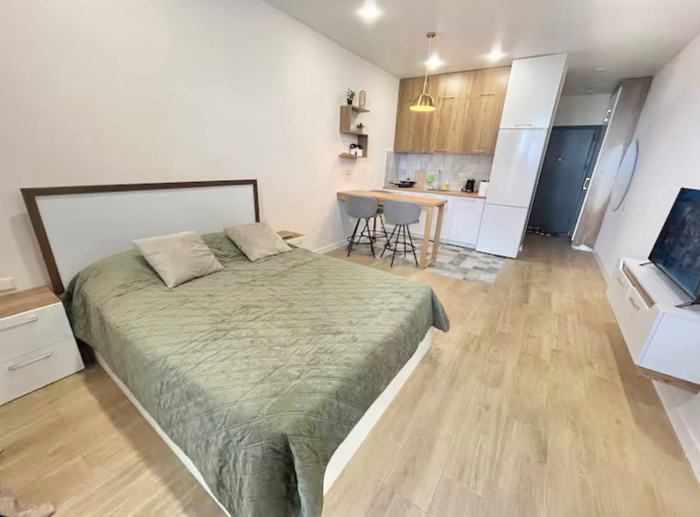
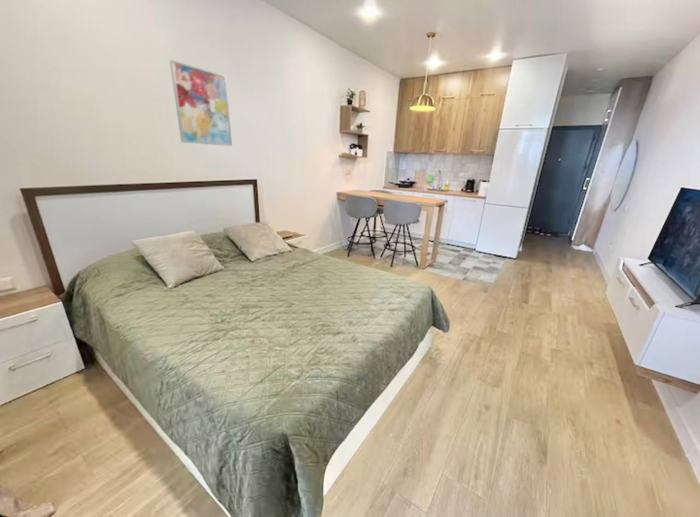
+ wall art (204, 107)
